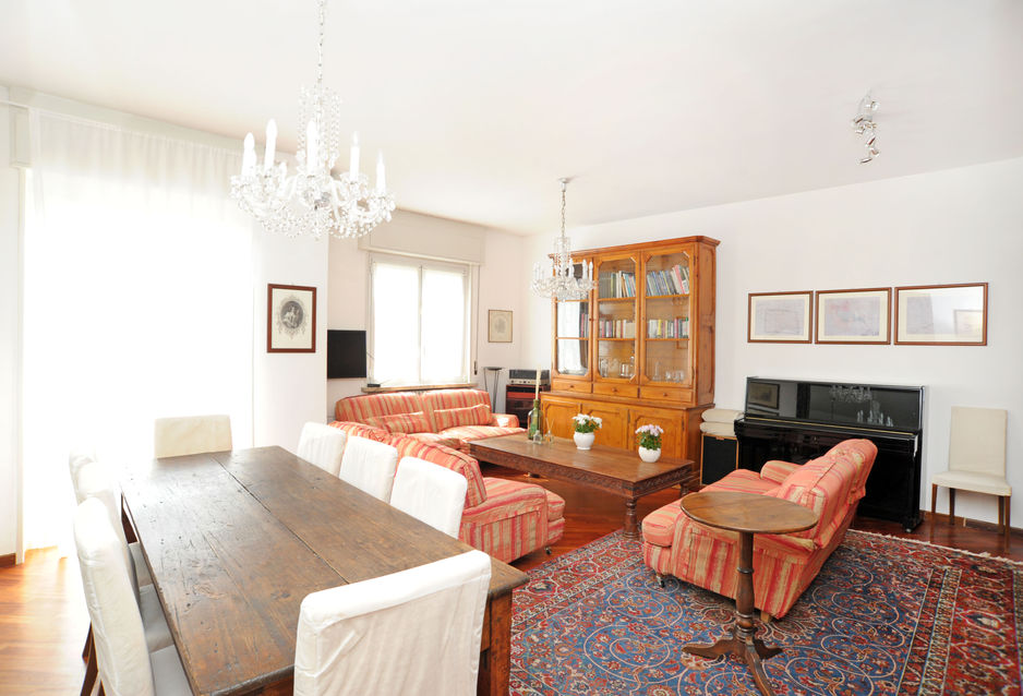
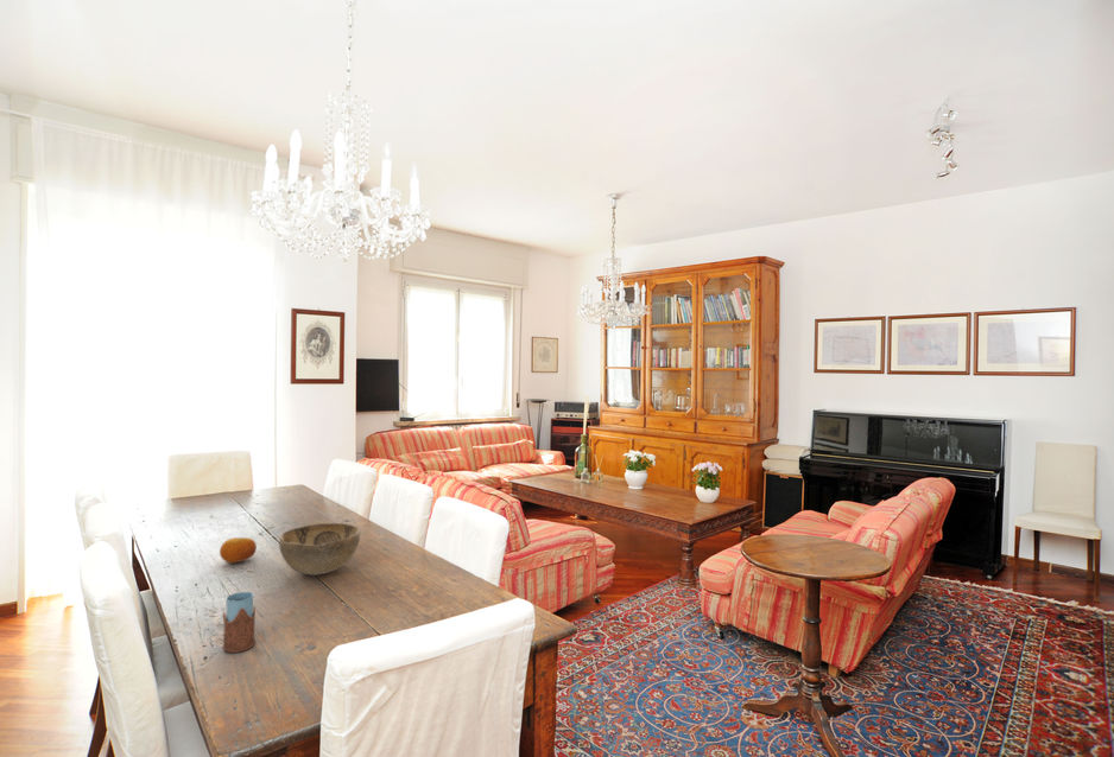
+ drinking glass (238, 618)
+ fruit (238, 549)
+ decorative bowl (319, 551)
